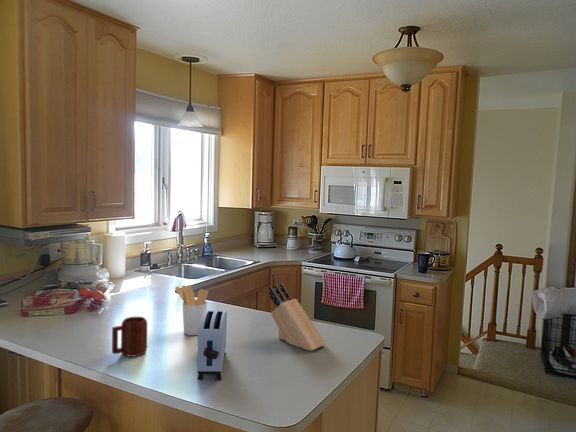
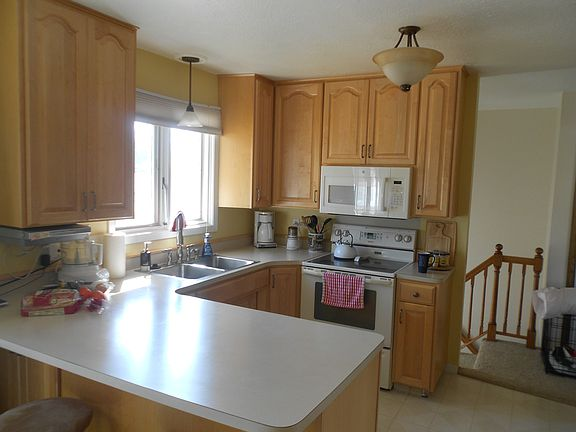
- knife block (294, 314)
- toaster (213, 340)
- mug (129, 337)
- utensil holder (190, 308)
